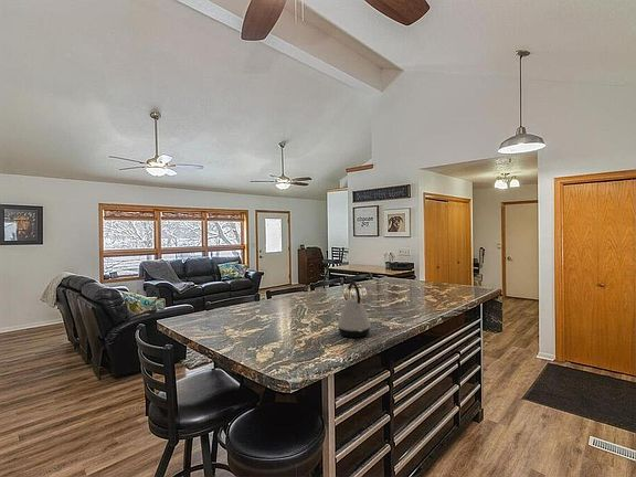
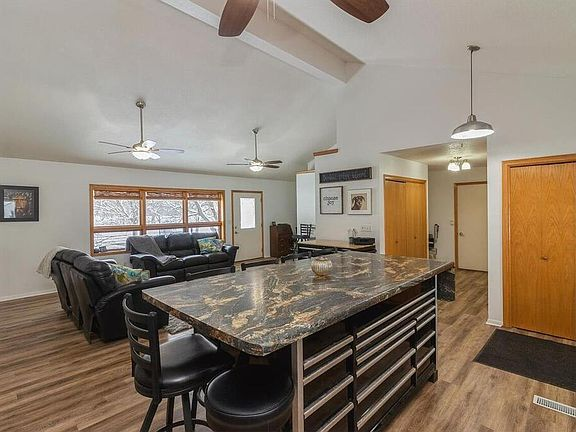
- kettle (353, 307)
